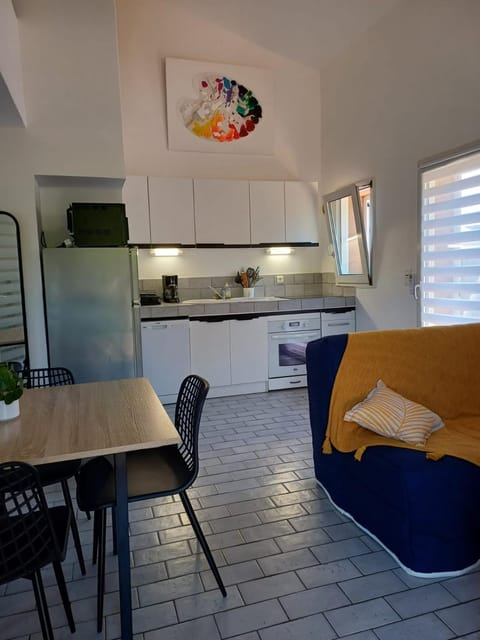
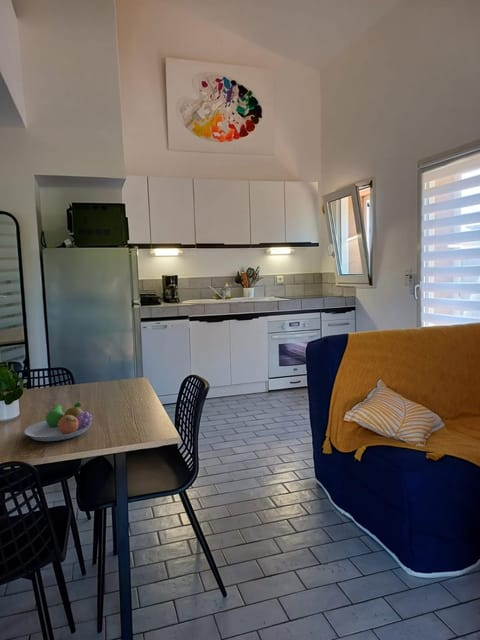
+ fruit bowl (59, 419)
